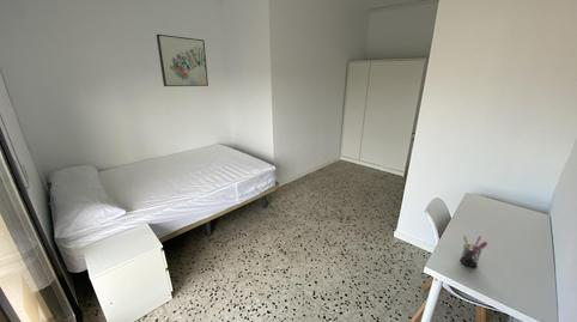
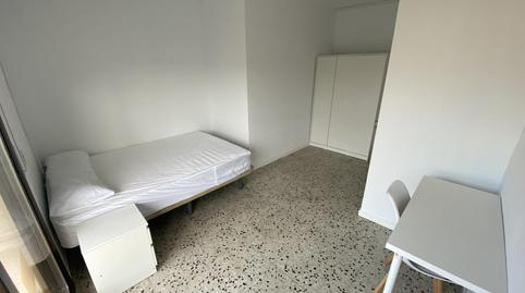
- wall art (184, 62)
- pen holder (469, 249)
